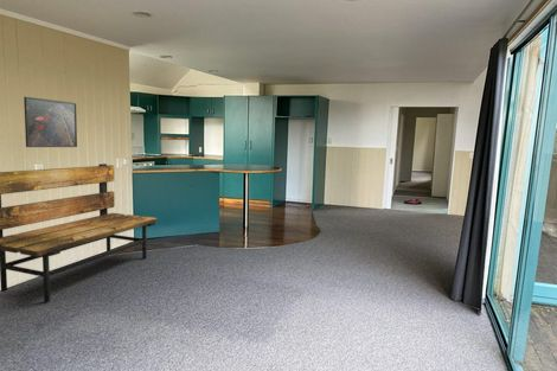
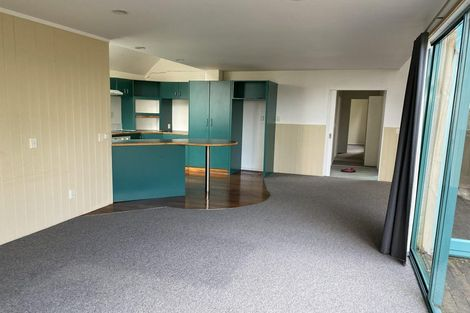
- bench (82, 222)
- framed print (52, 123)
